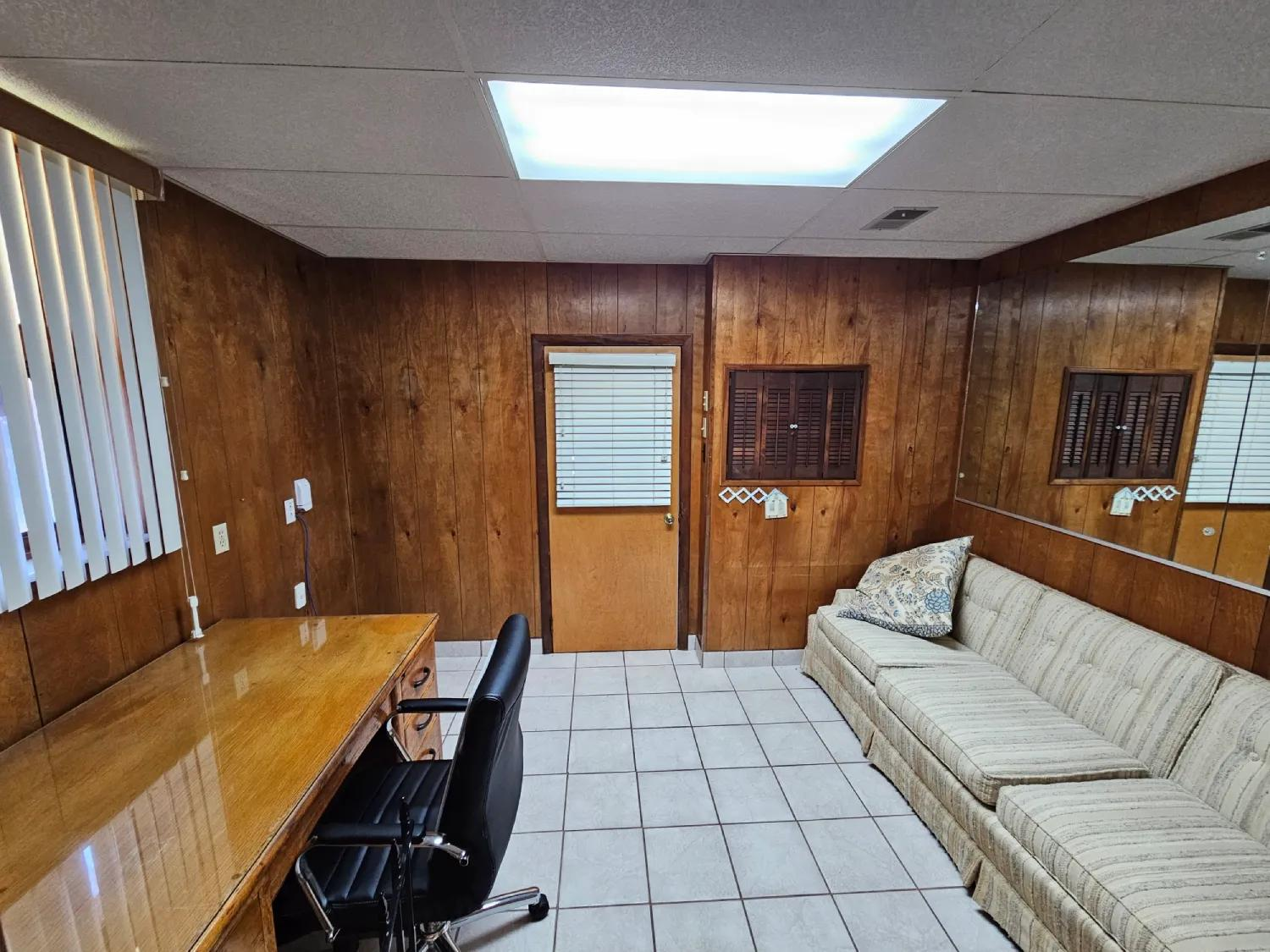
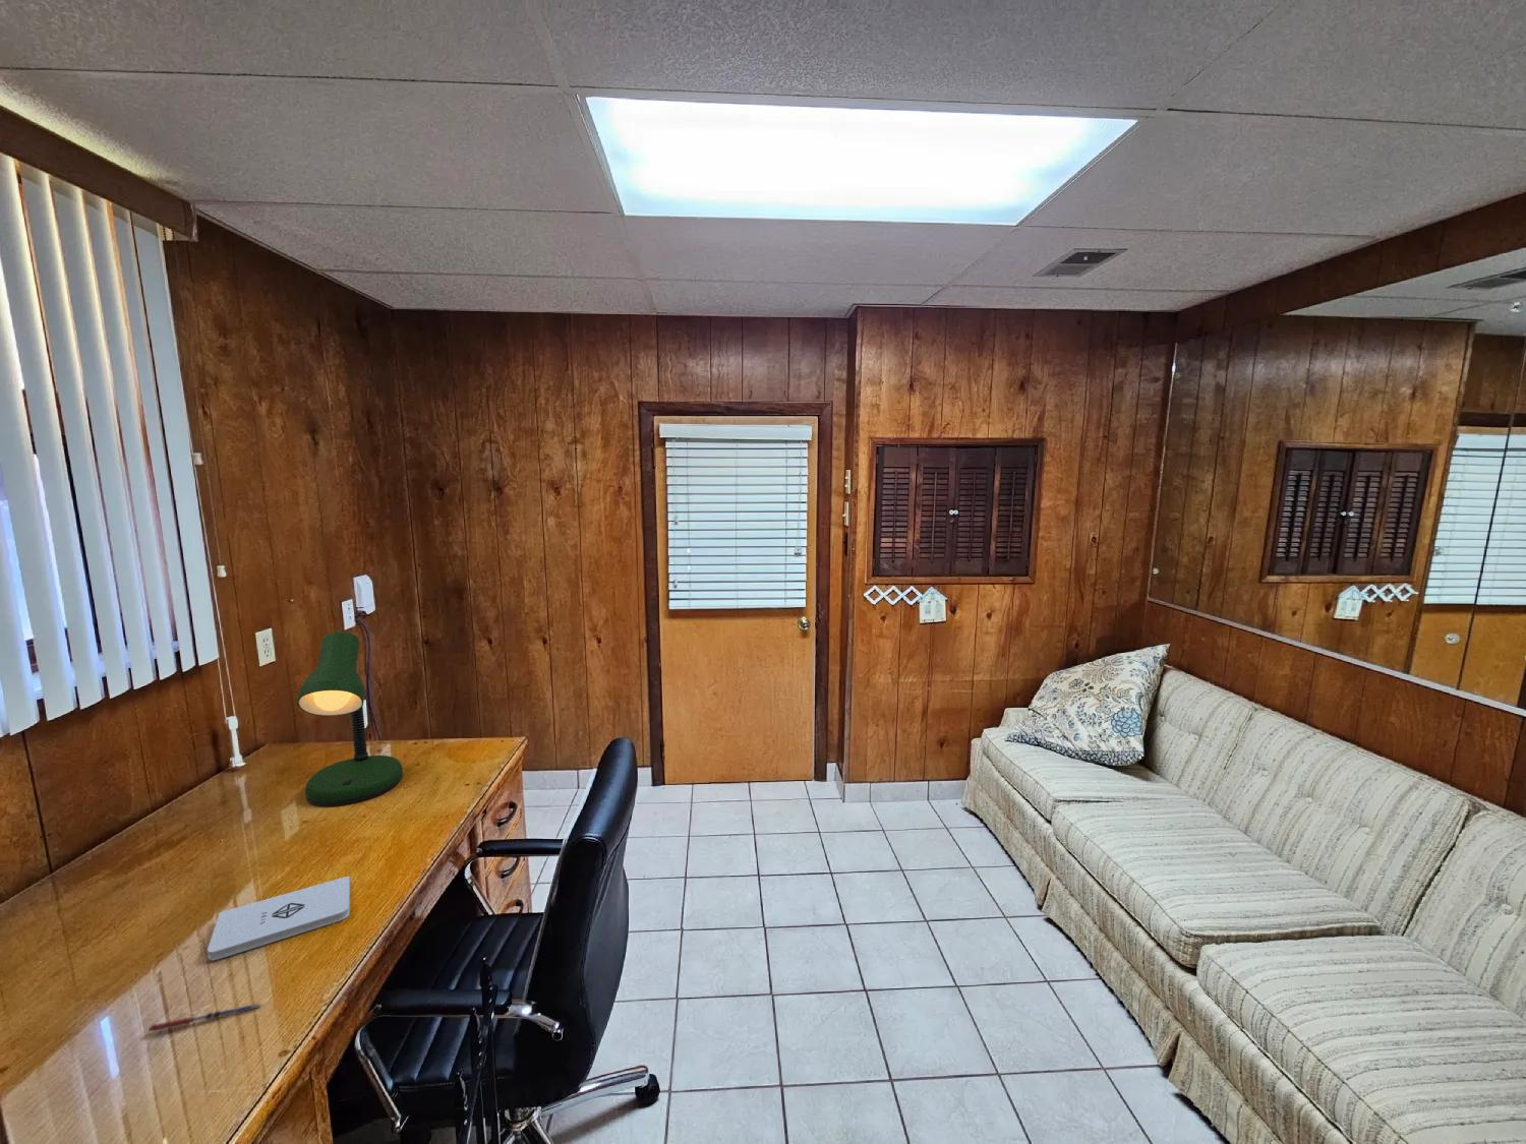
+ desk lamp (345, 713)
+ pen (207, 1015)
+ notepad (284, 916)
